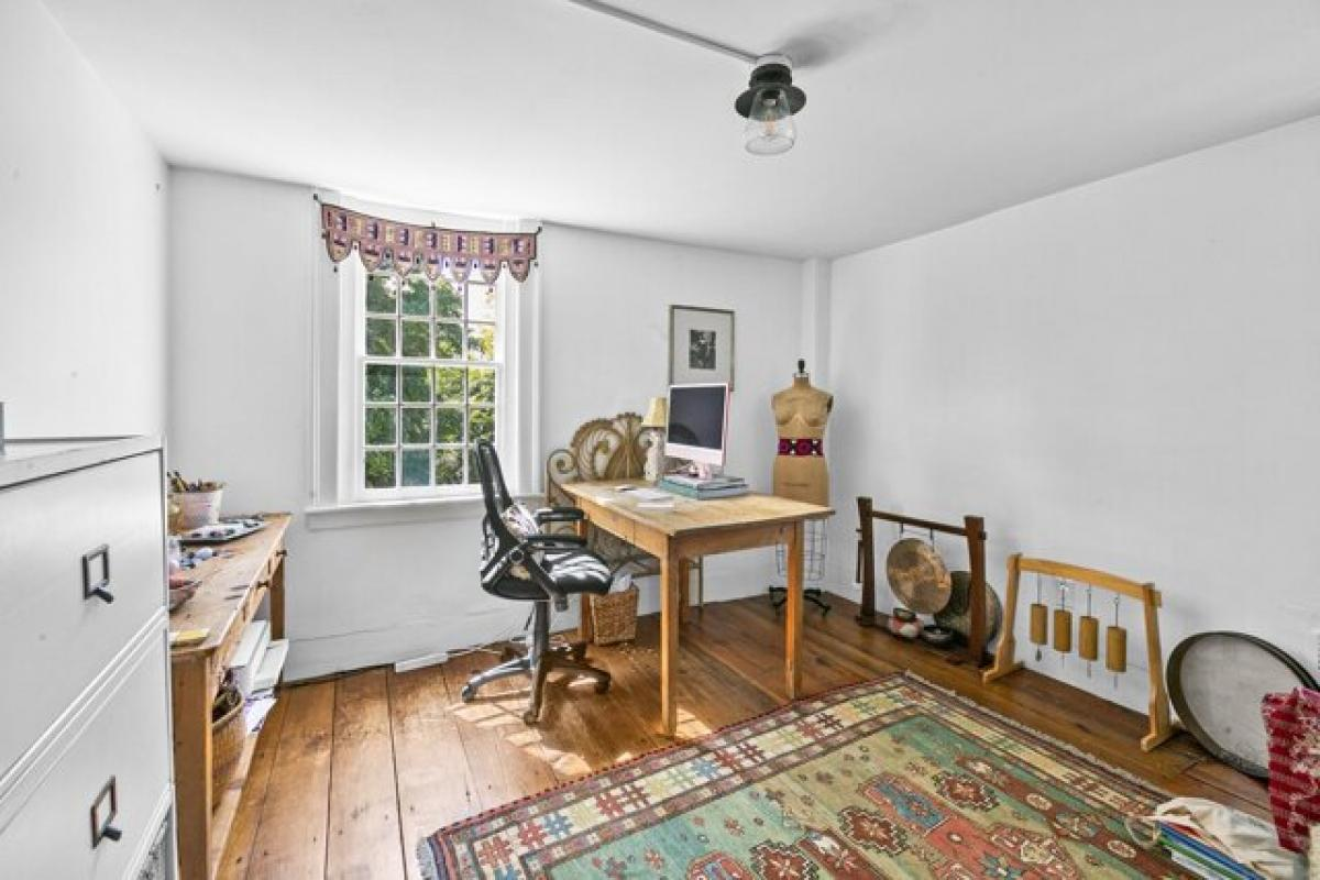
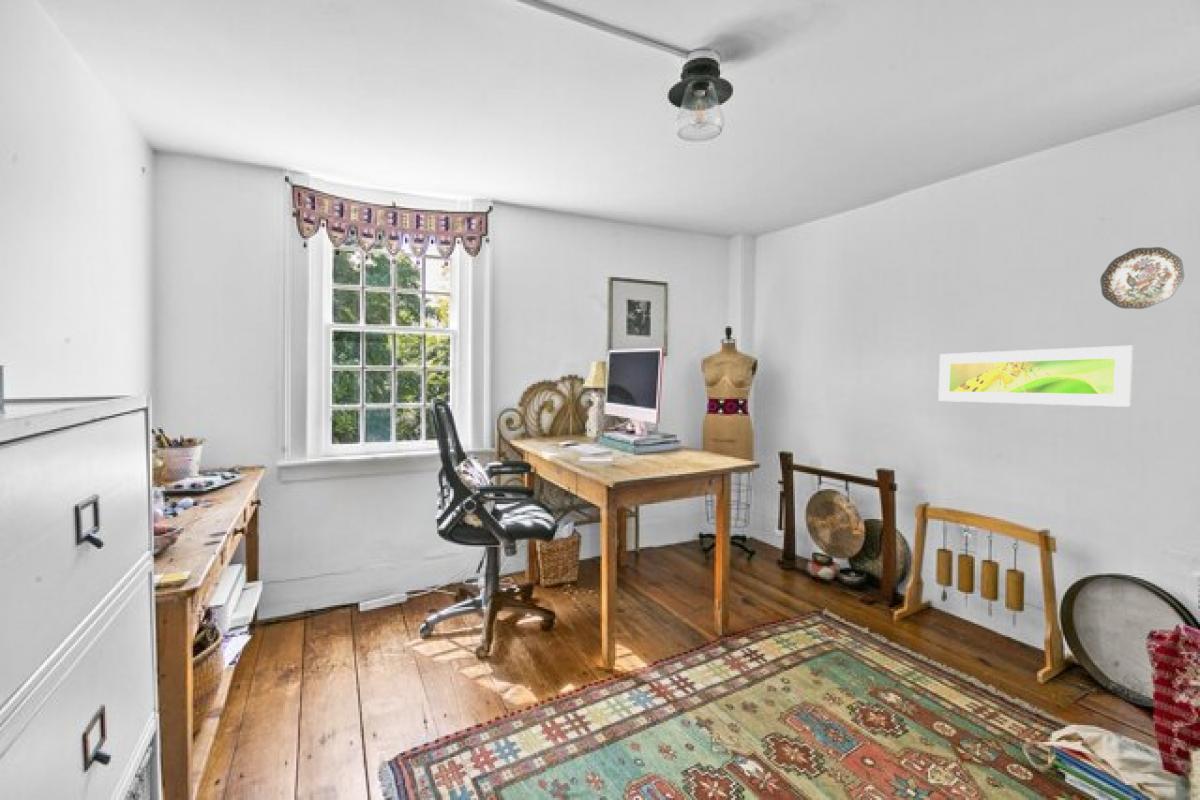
+ decorative plate (1141, 278)
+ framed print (1022, 376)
